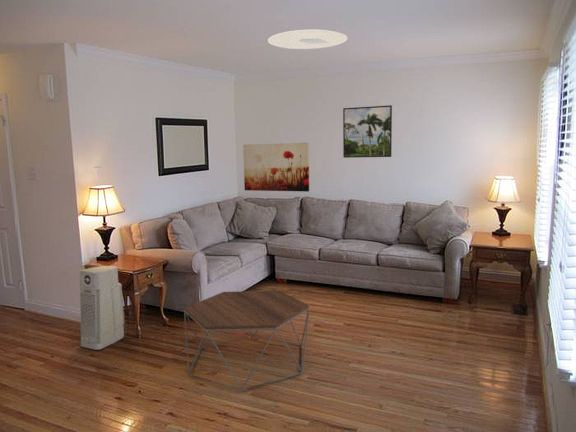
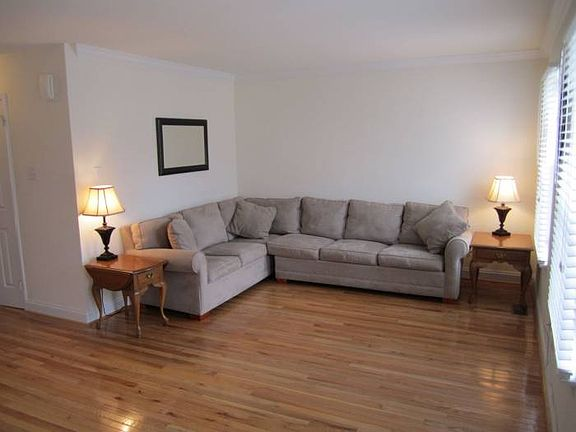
- coffee table (250, 332)
- wall art (275, 167)
- ceiling light (307, 36)
- air purifier (101, 304)
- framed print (366, 132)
